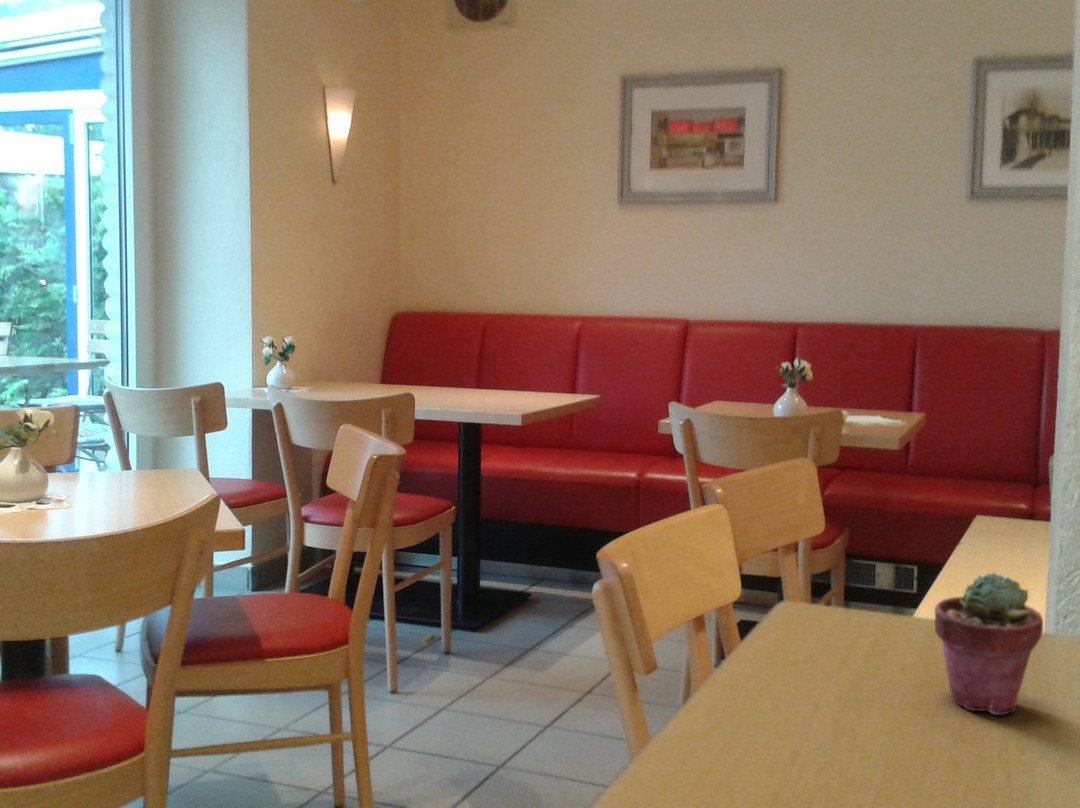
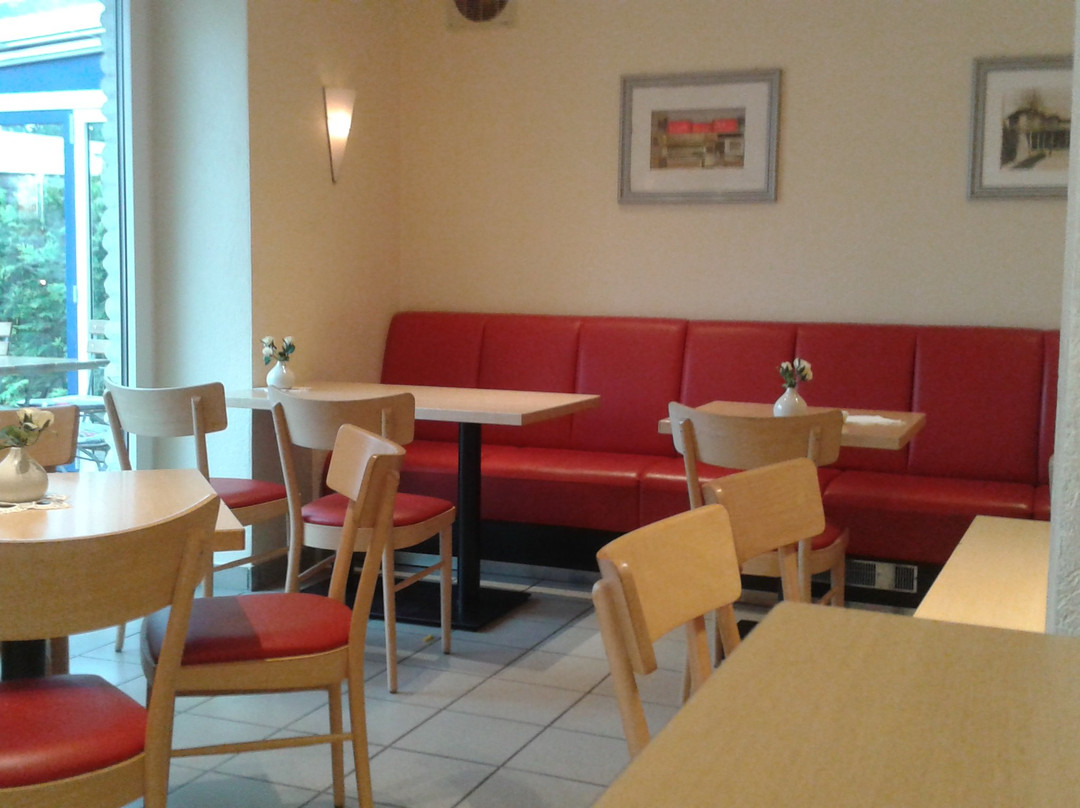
- potted succulent (987, 637)
